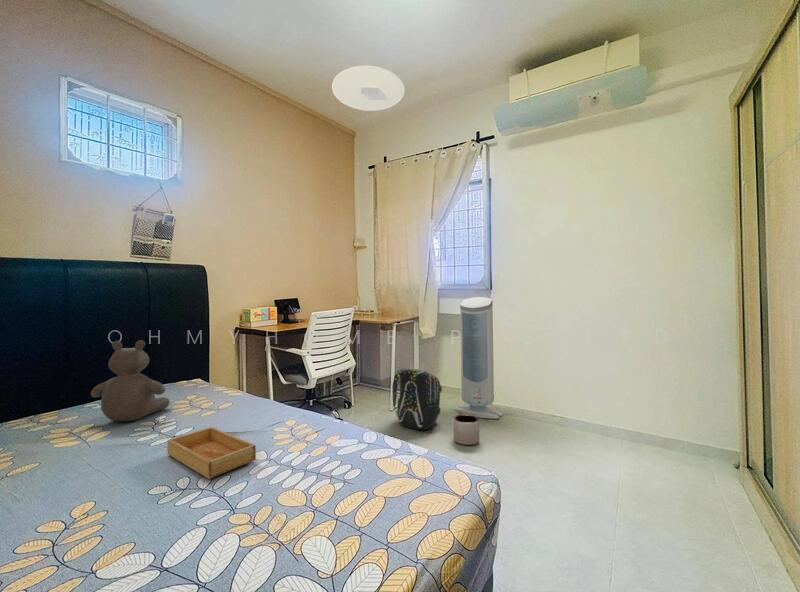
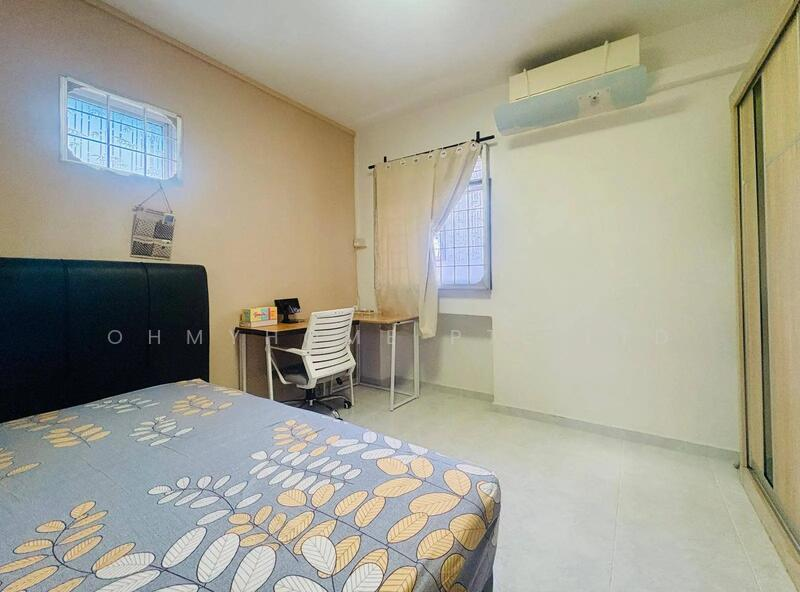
- ceiling light (368, 87)
- air purifier (477, 354)
- teddy bear (136, 377)
- tray (210, 450)
- backpack (417, 396)
- planter (466, 429)
